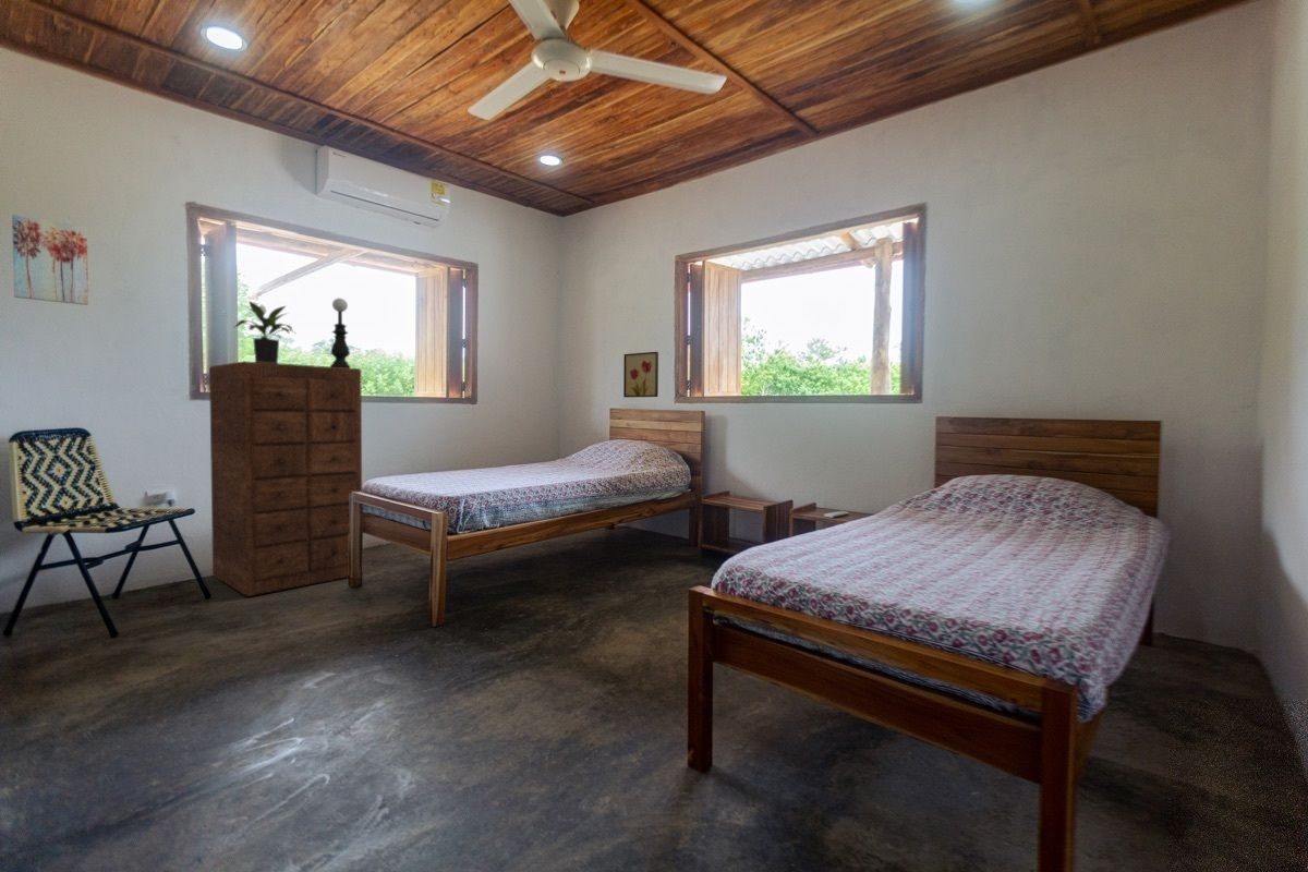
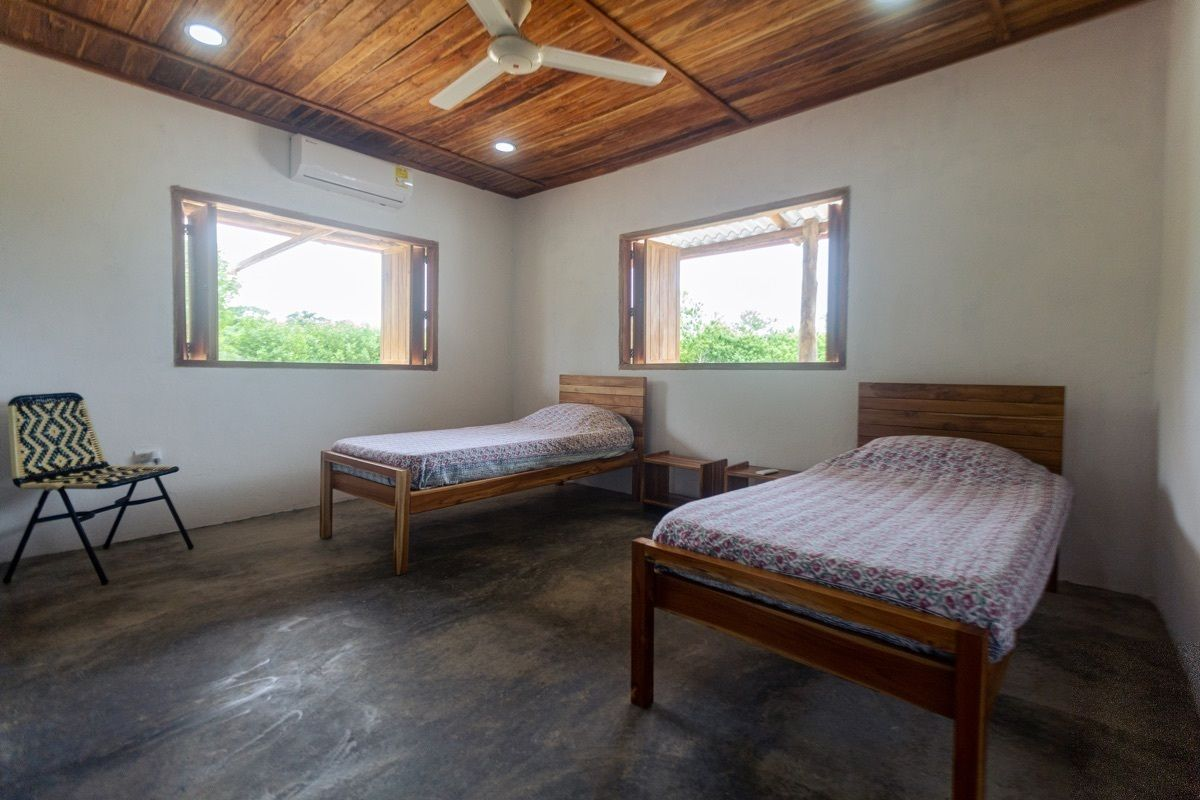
- dresser (288, 472)
- potted plant (265, 335)
- table lamp (340, 332)
- wall art (51, 261)
- wall art (641, 375)
